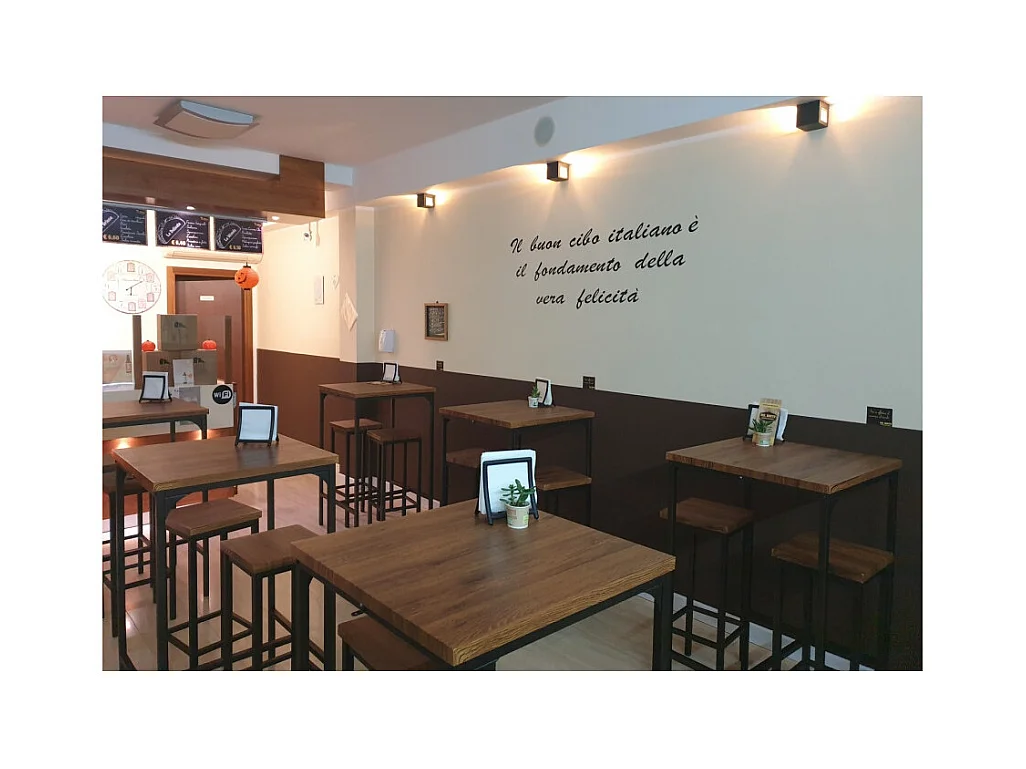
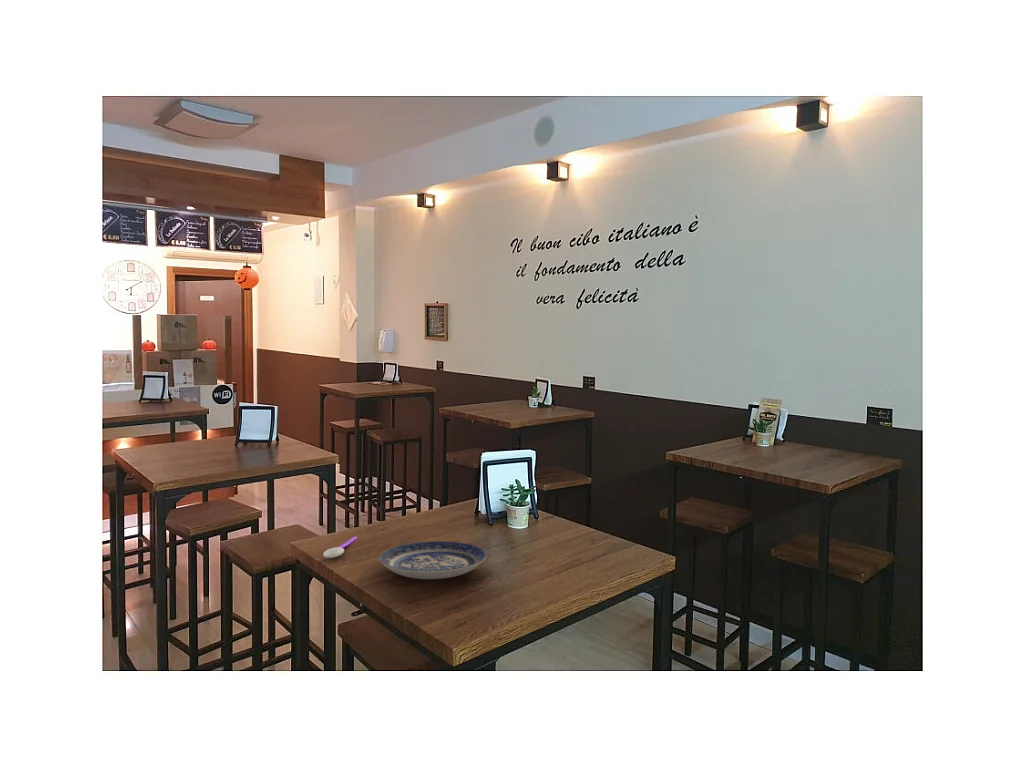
+ plate (433, 562)
+ spoon (342, 546)
